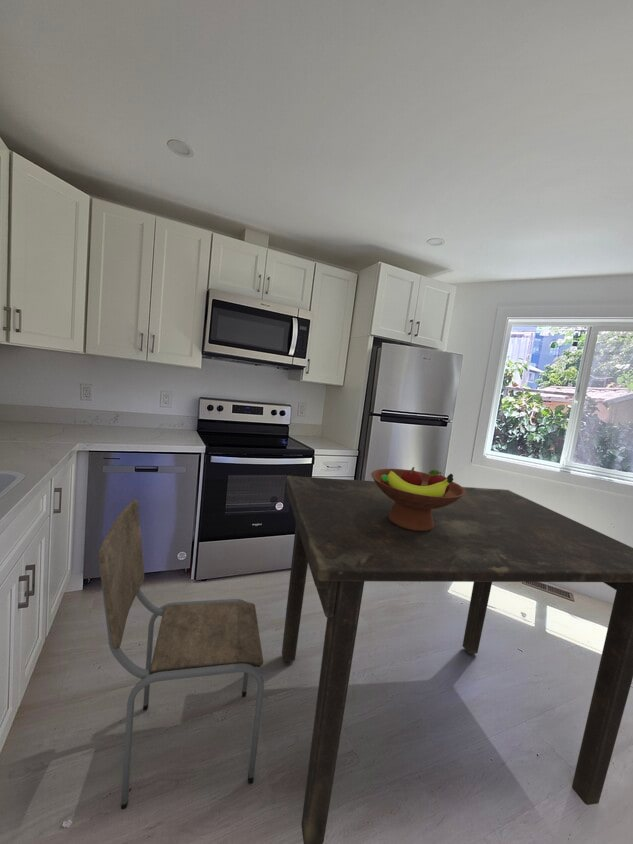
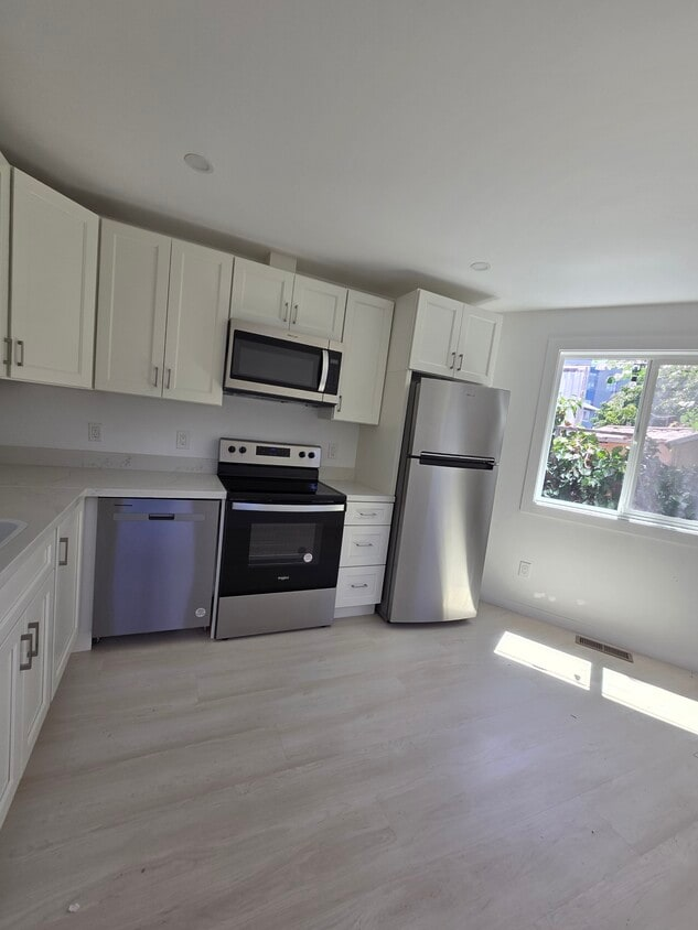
- fruit bowl (414, 493)
- dining table (466, 623)
- dining chair (188, 636)
